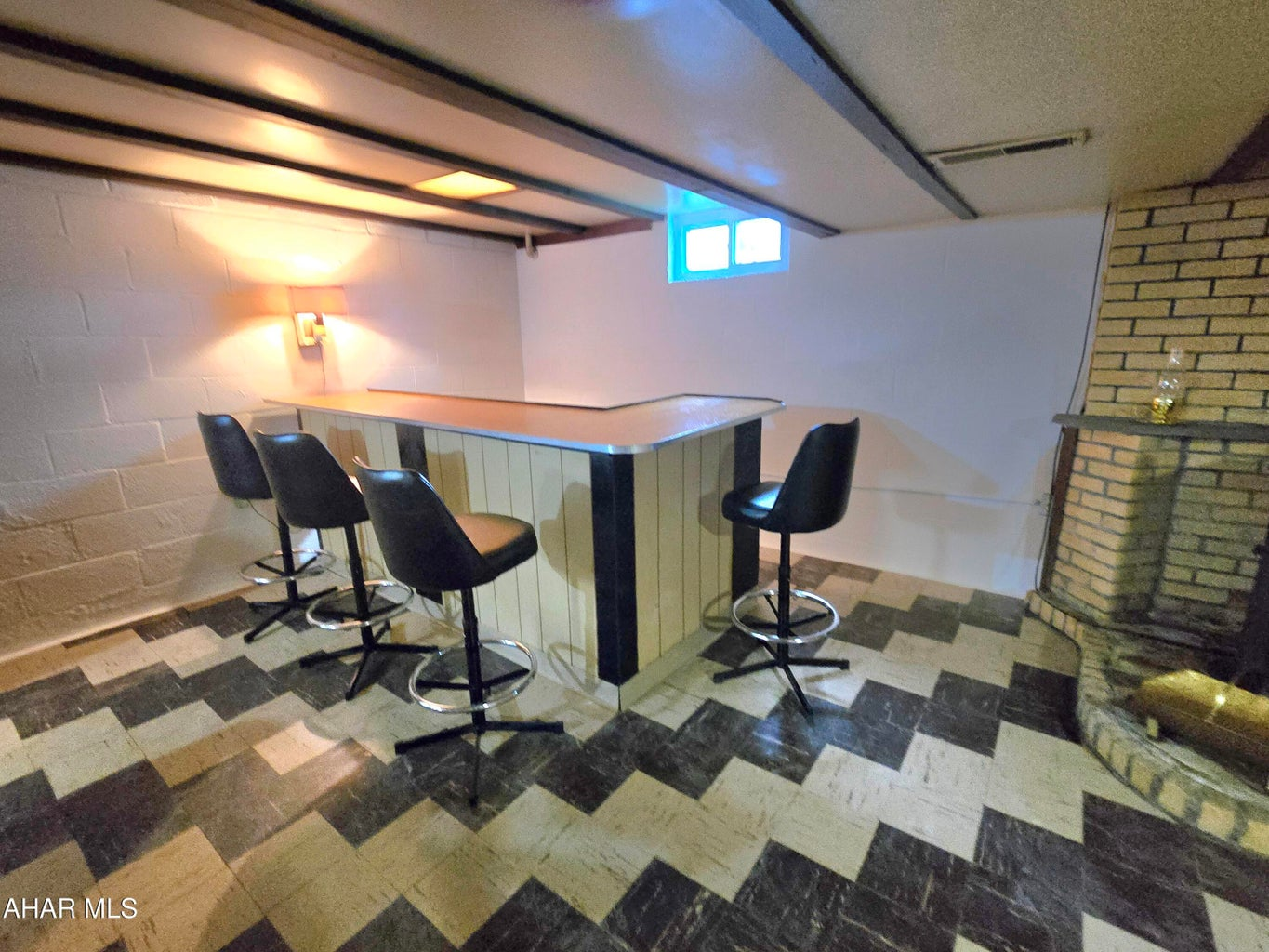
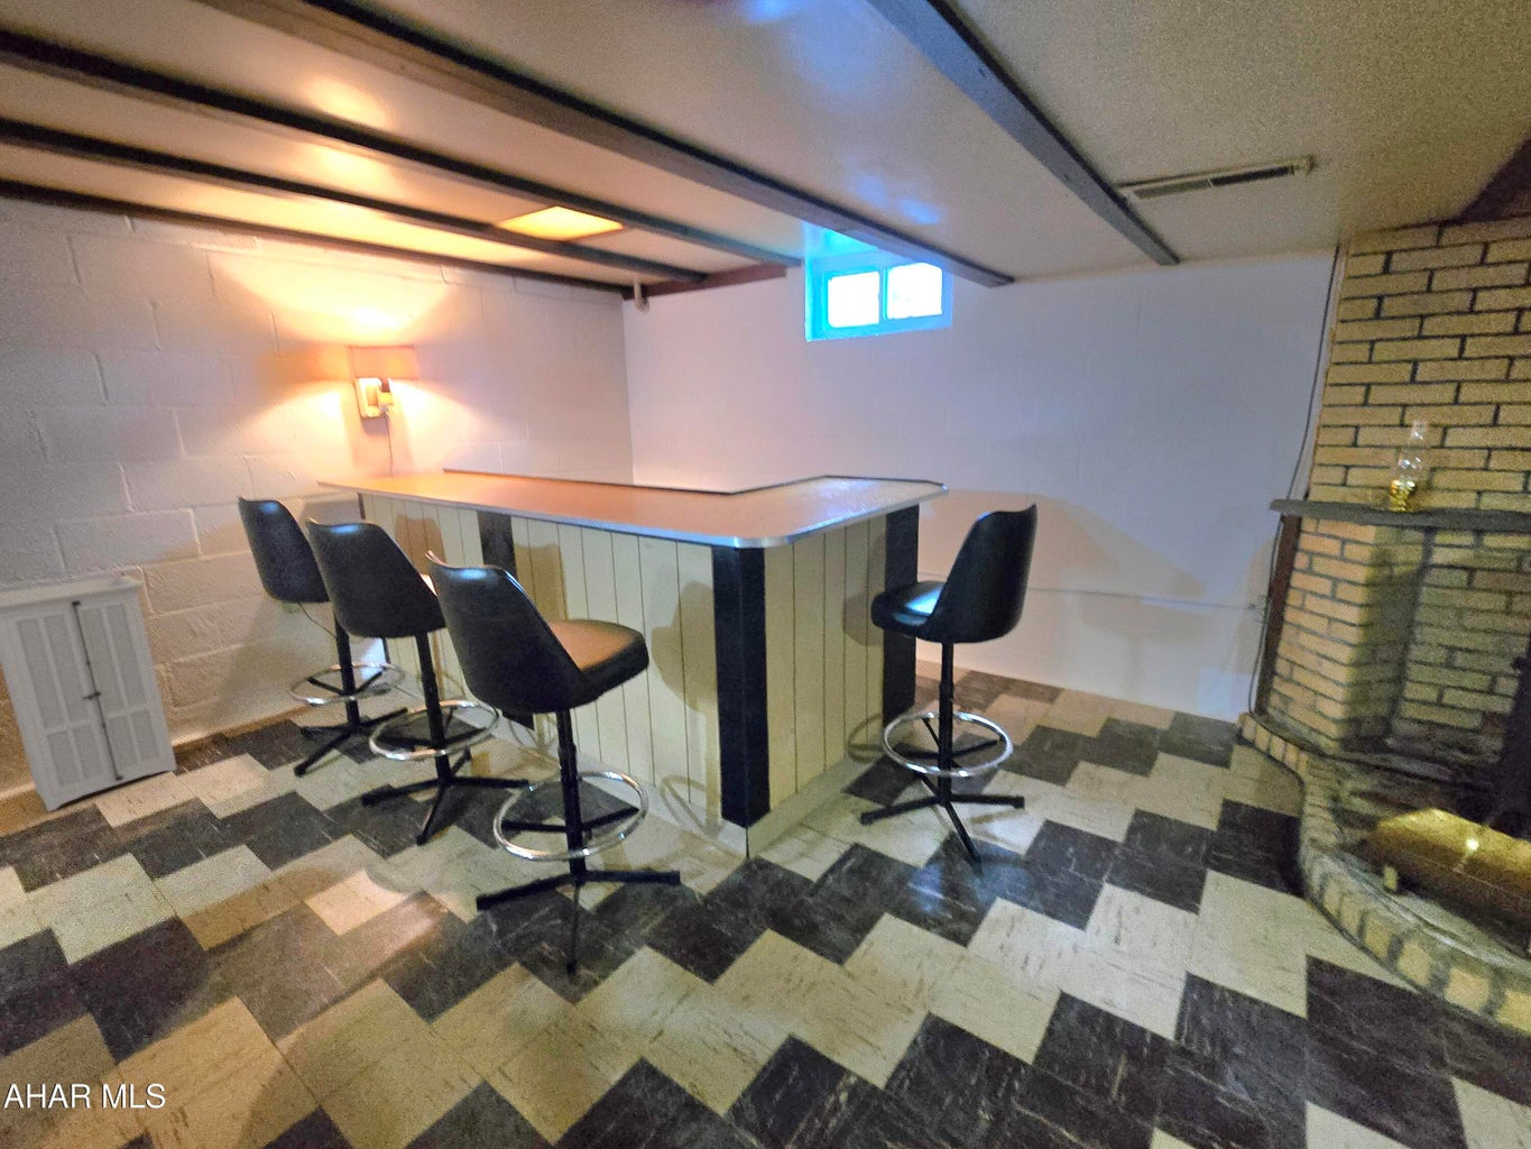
+ storage cabinet (86, 687)
